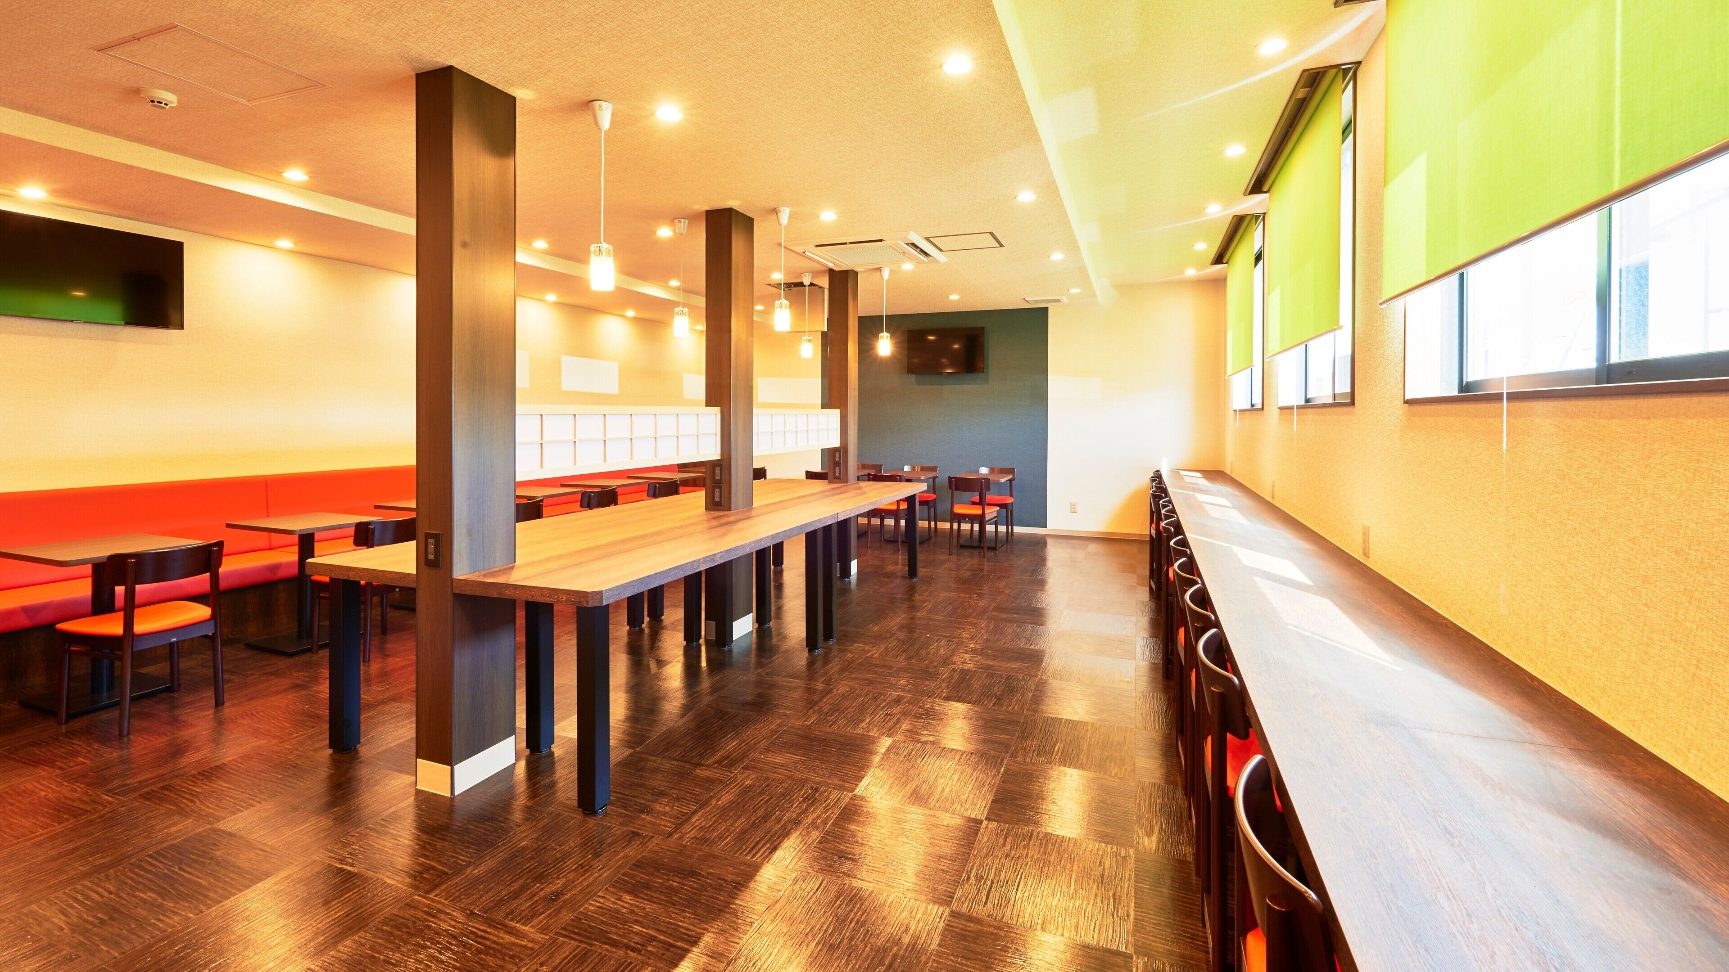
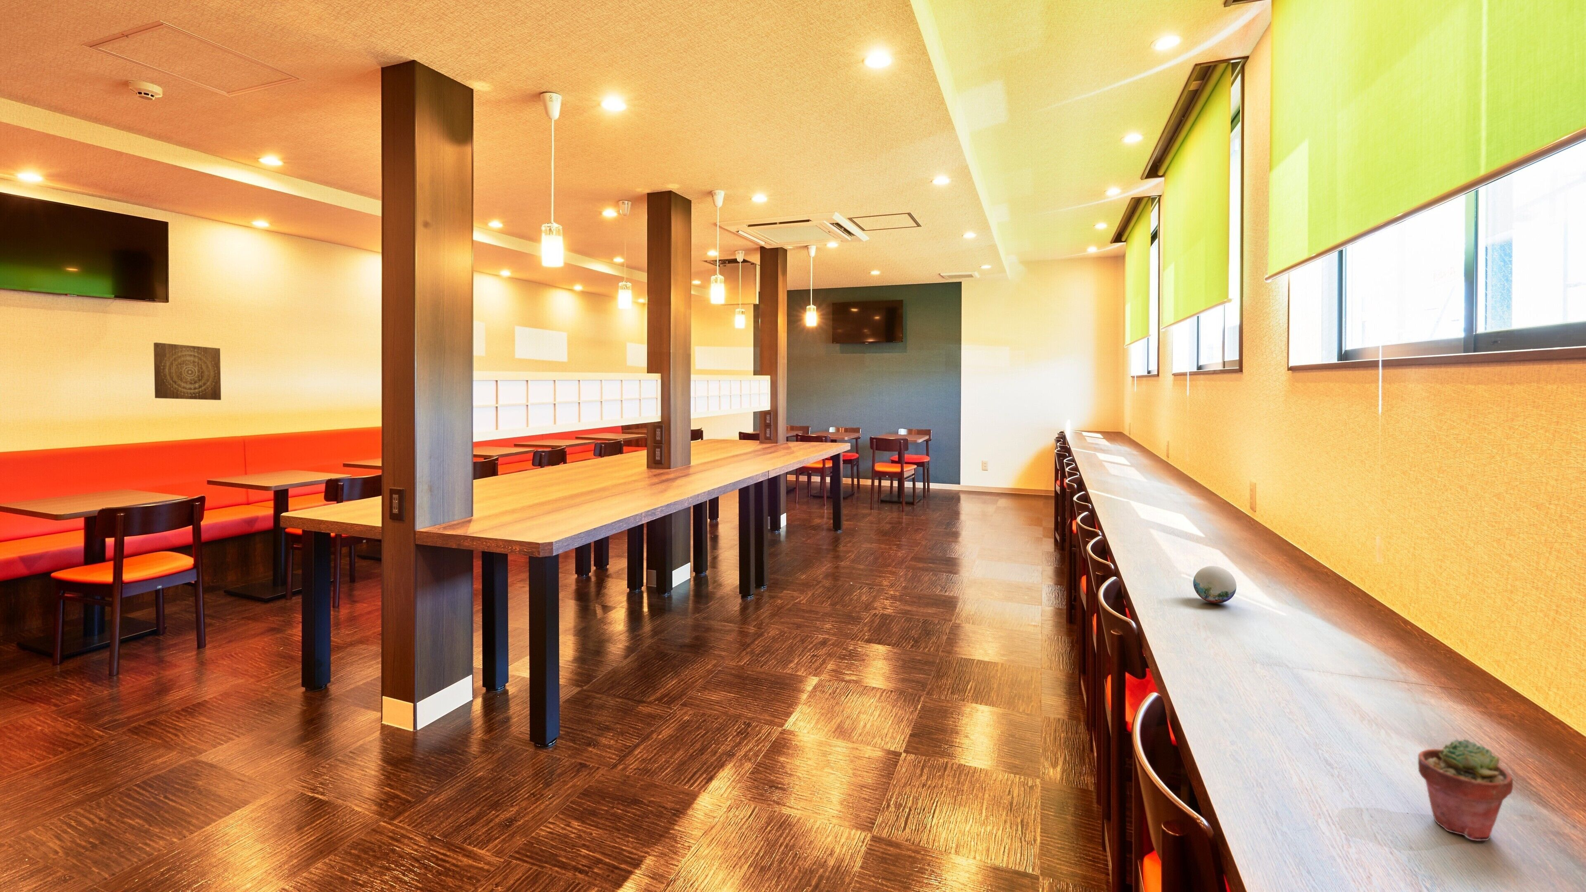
+ potted succulent (1463, 783)
+ decorative orb (1215, 585)
+ wall art (188, 372)
